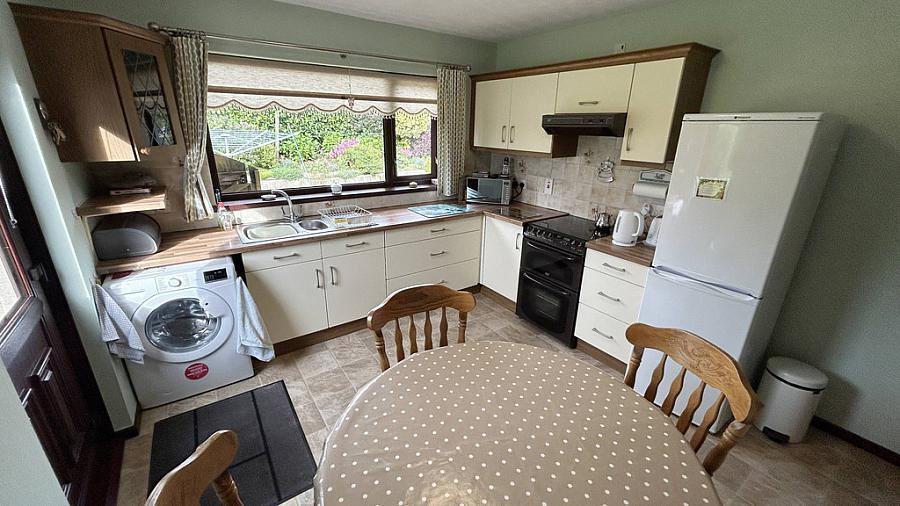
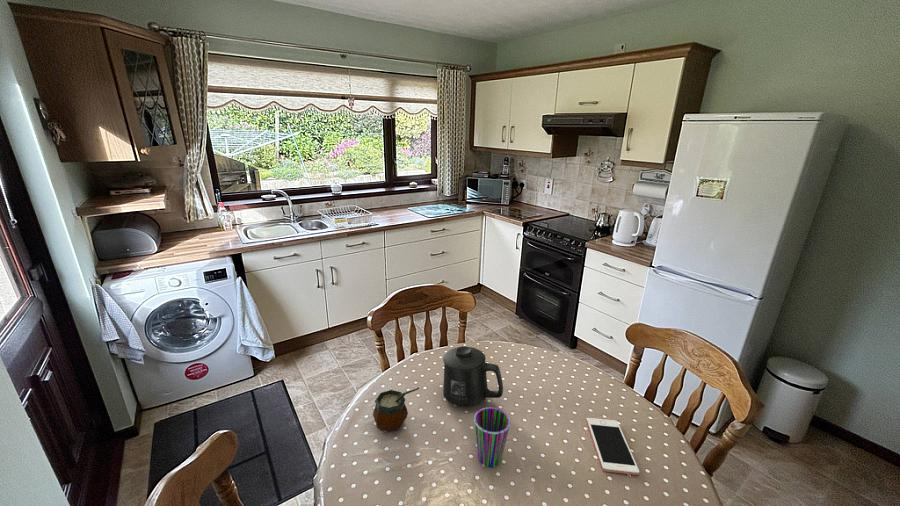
+ mug (471, 373)
+ gourd (396, 405)
+ cup (490, 438)
+ cell phone (610, 443)
